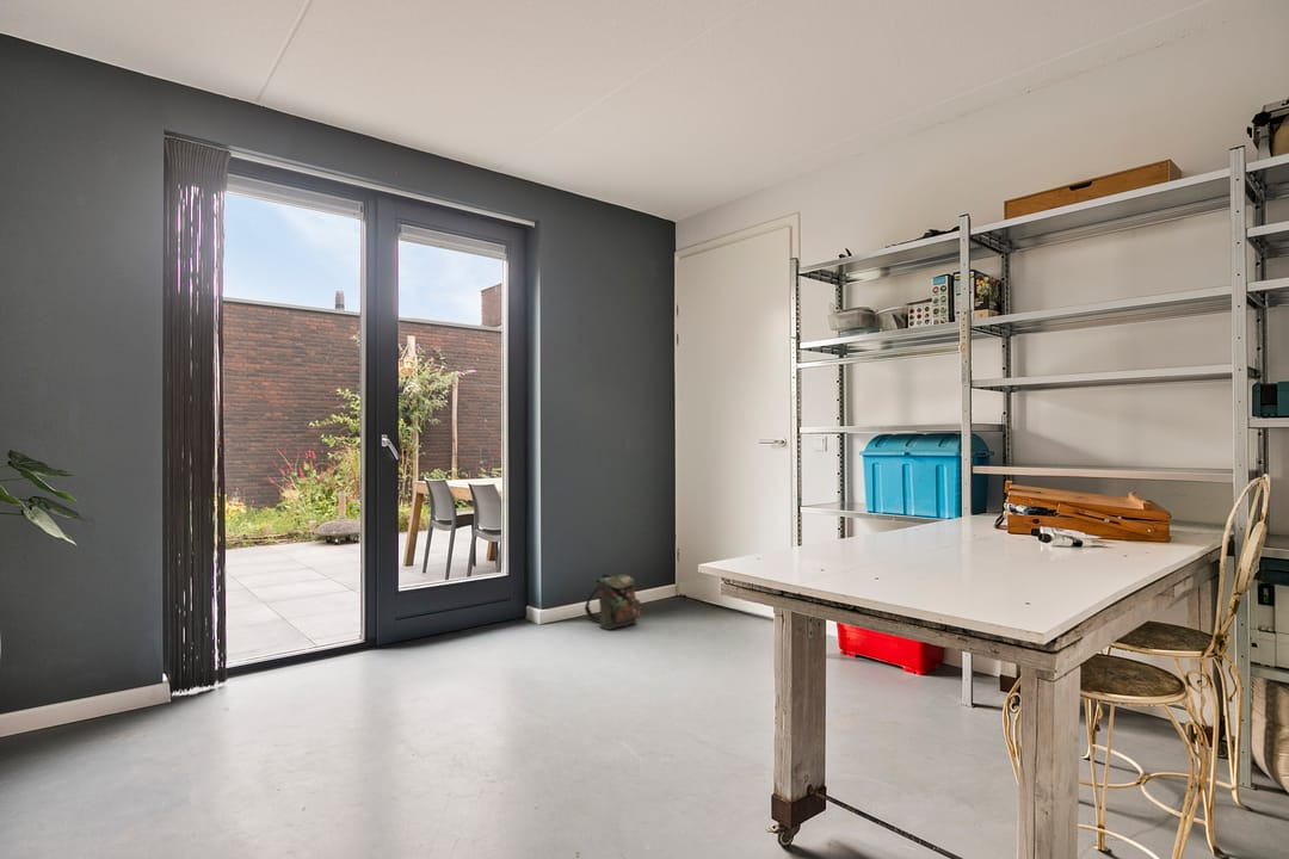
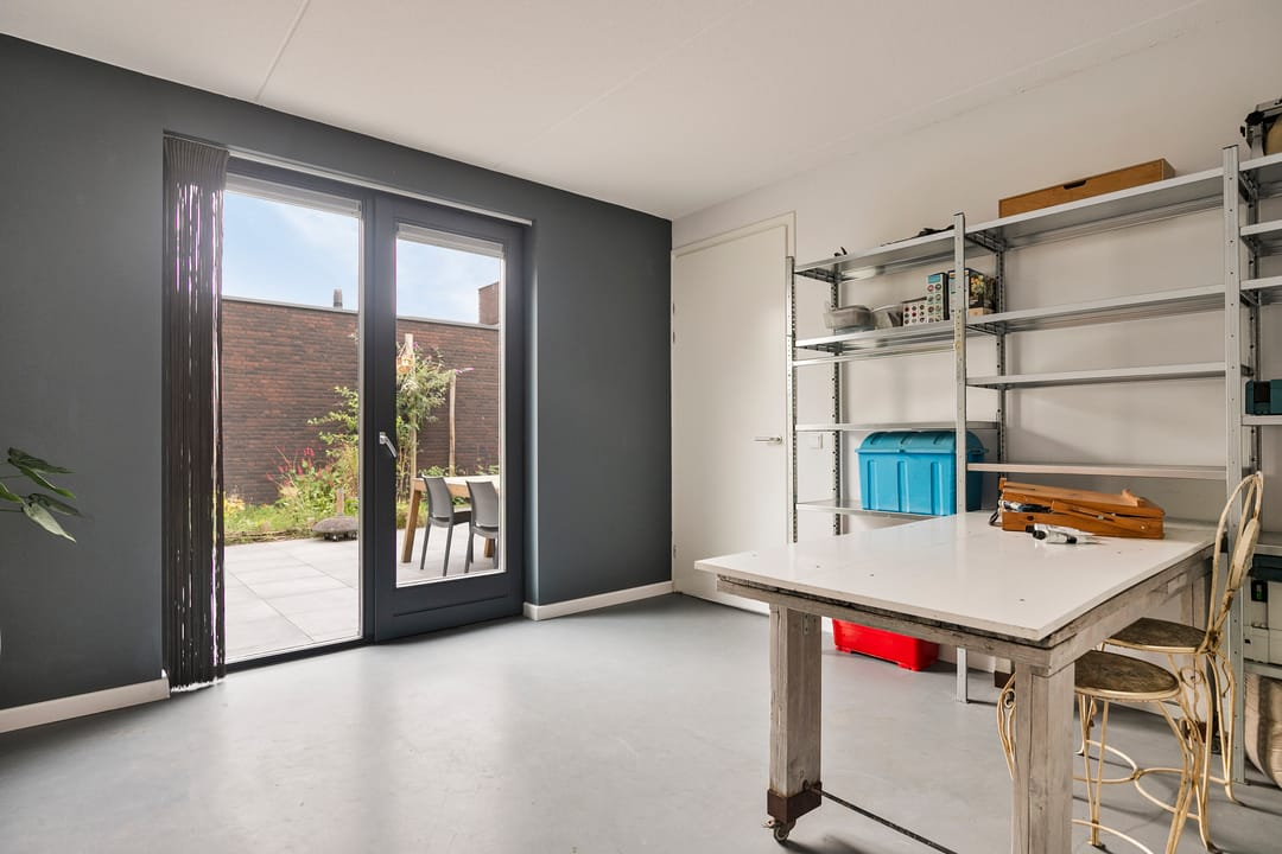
- backpack (610, 598)
